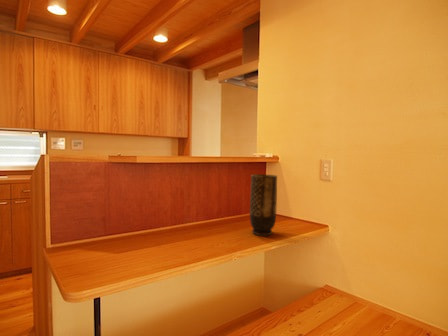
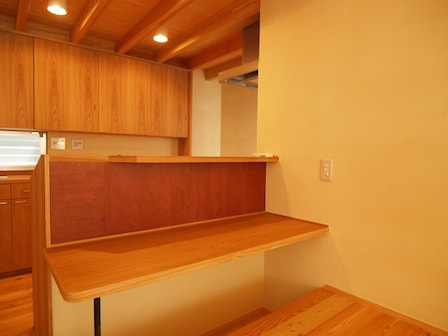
- vase (263, 204)
